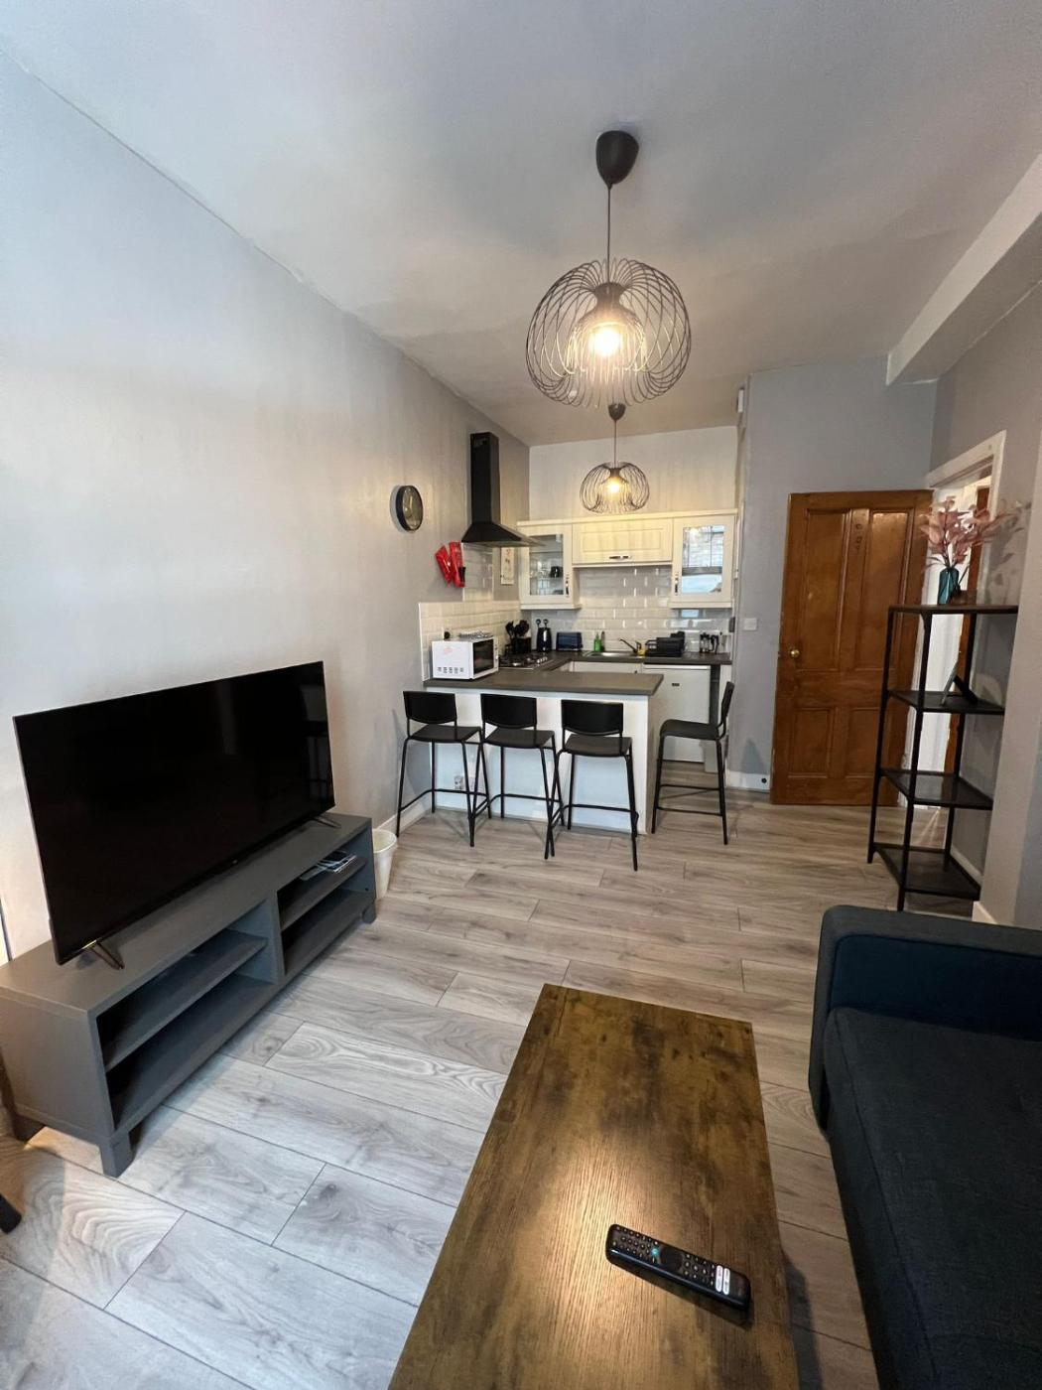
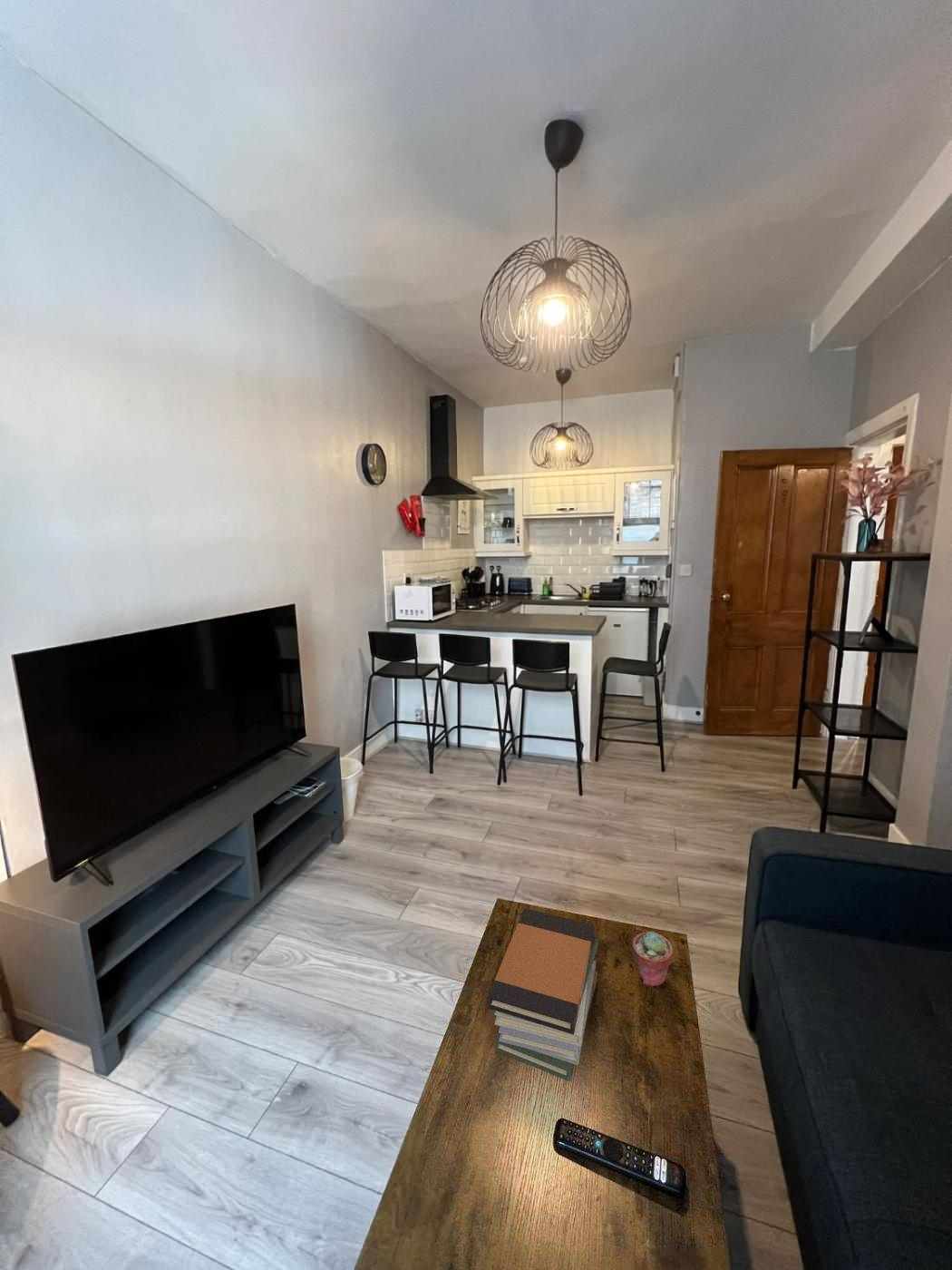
+ book stack (547, 986)
+ potted succulent (652, 954)
